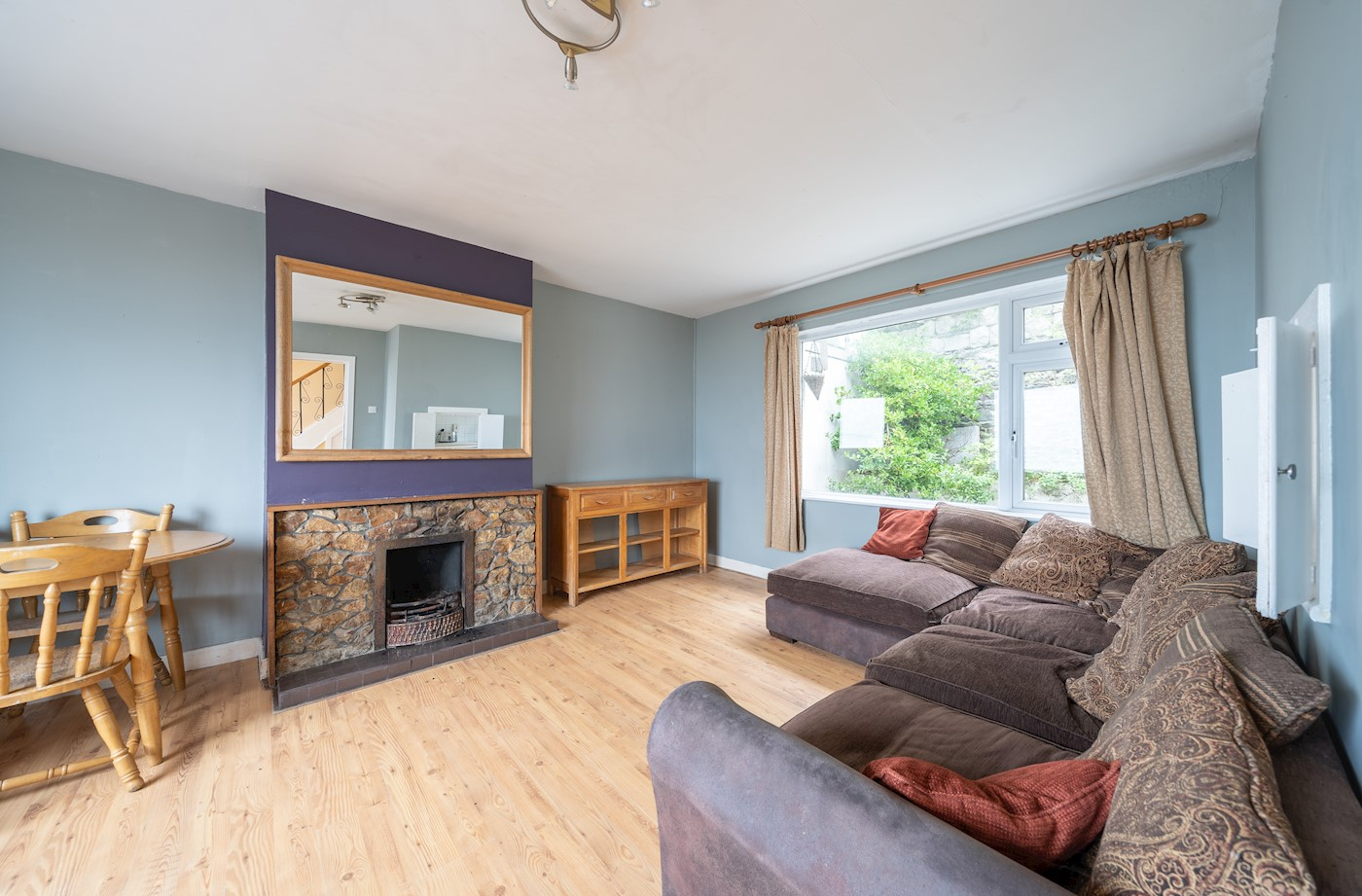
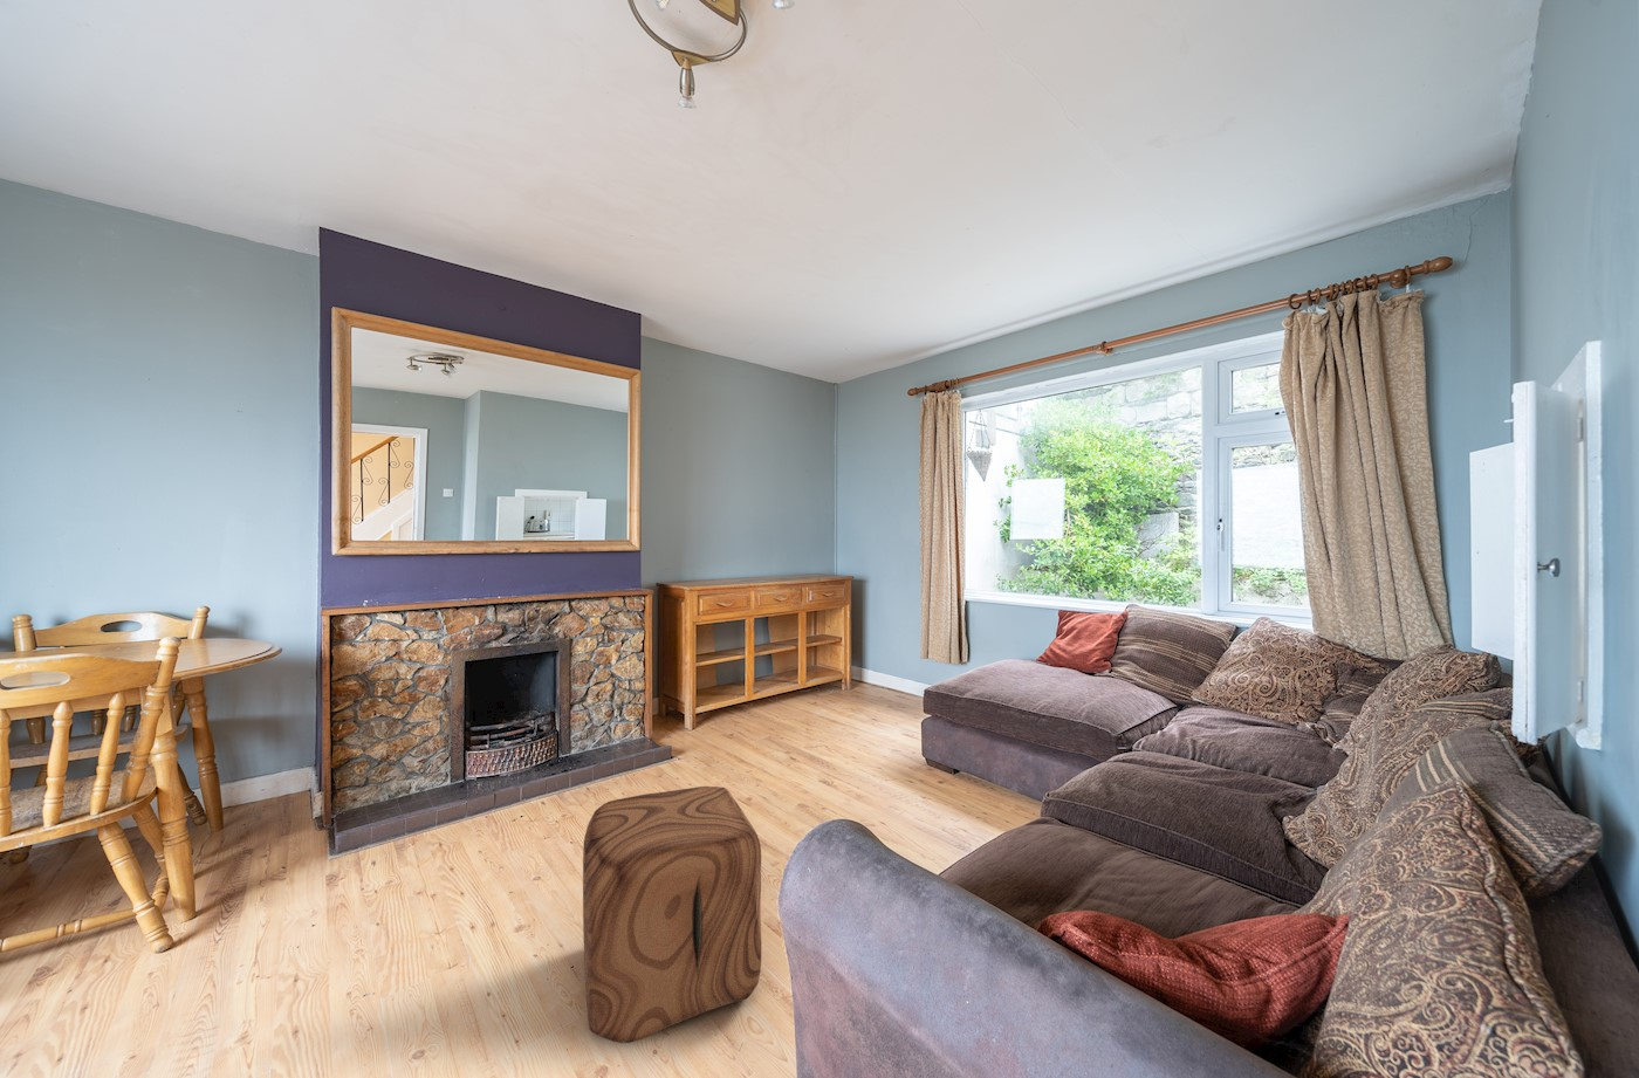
+ ottoman (669, 894)
